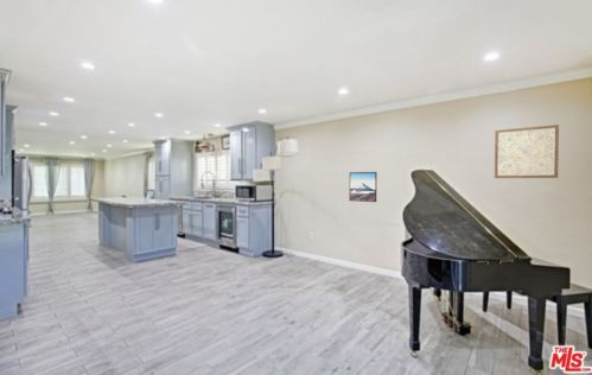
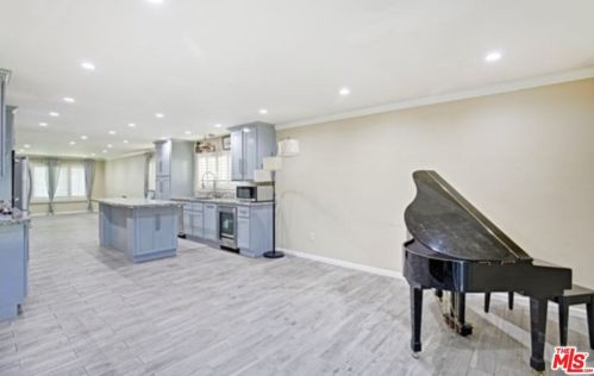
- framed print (362, 186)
- wall art (524, 154)
